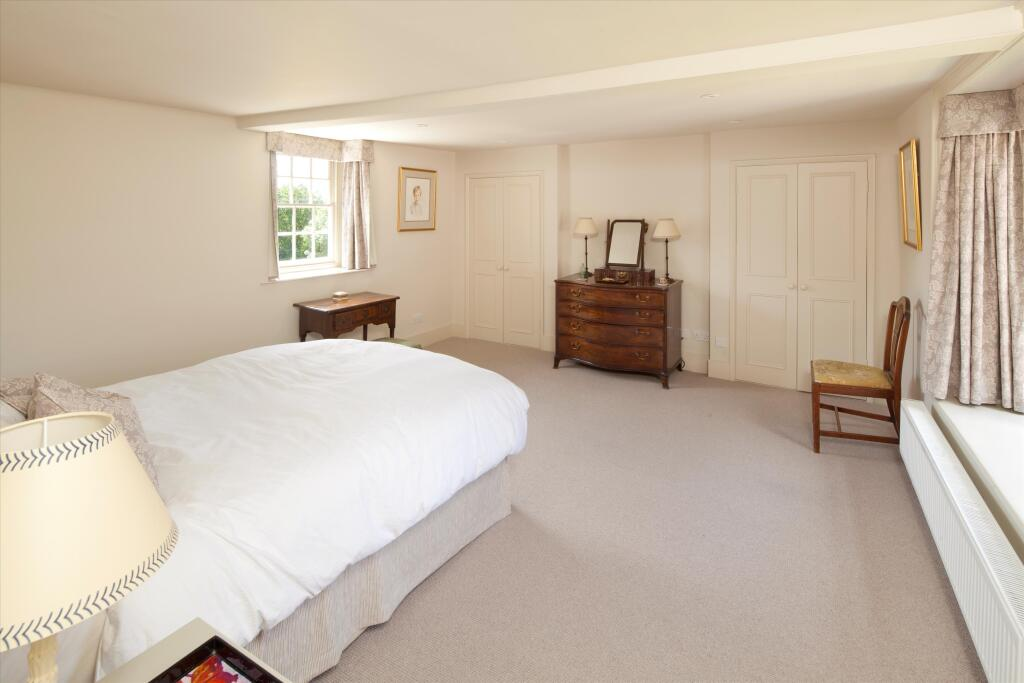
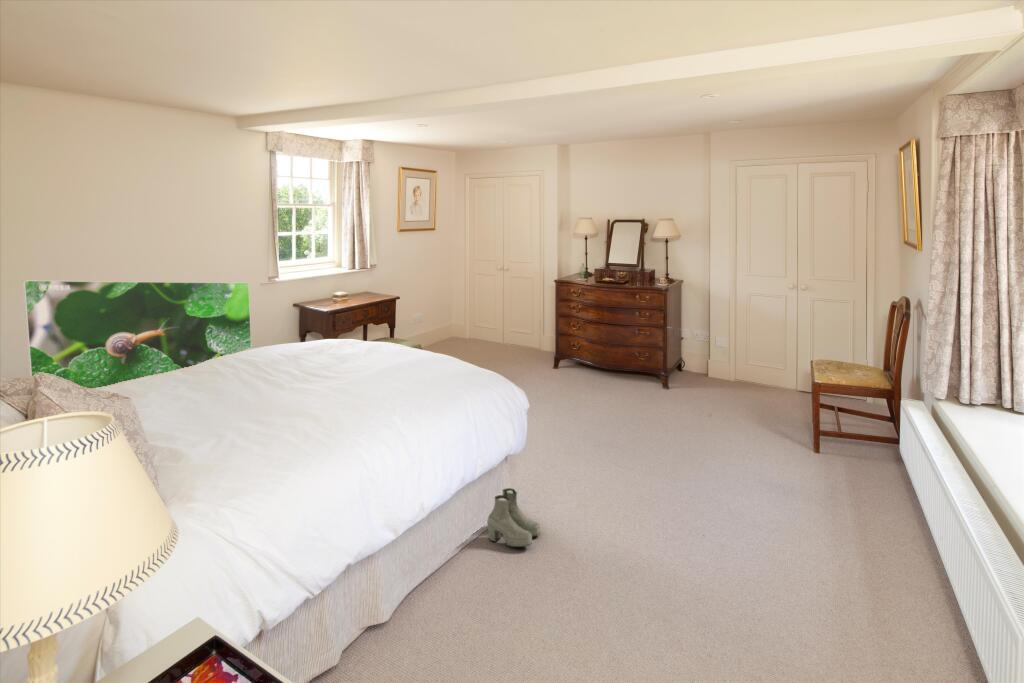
+ boots (513, 515)
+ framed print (155, 334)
